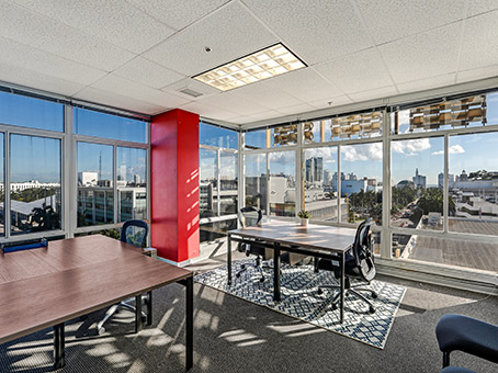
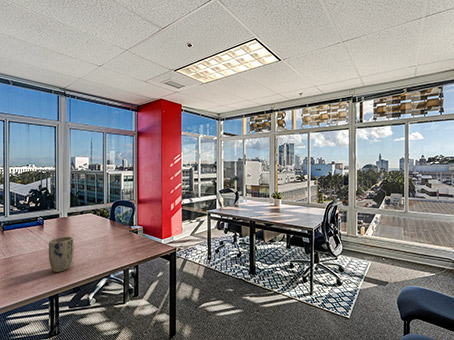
+ plant pot (61, 254)
